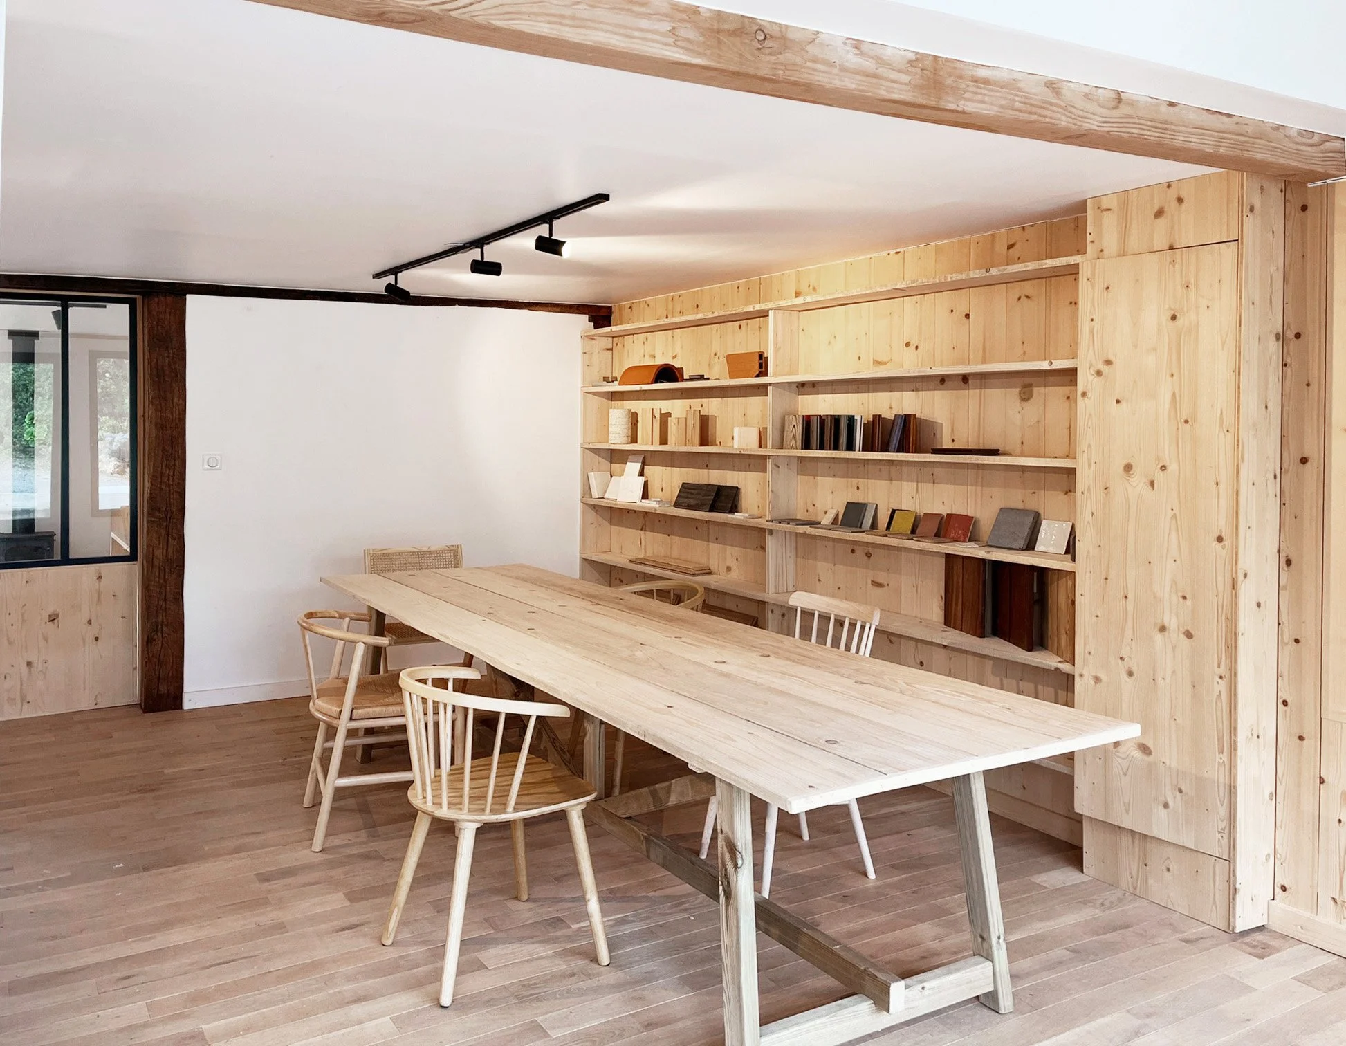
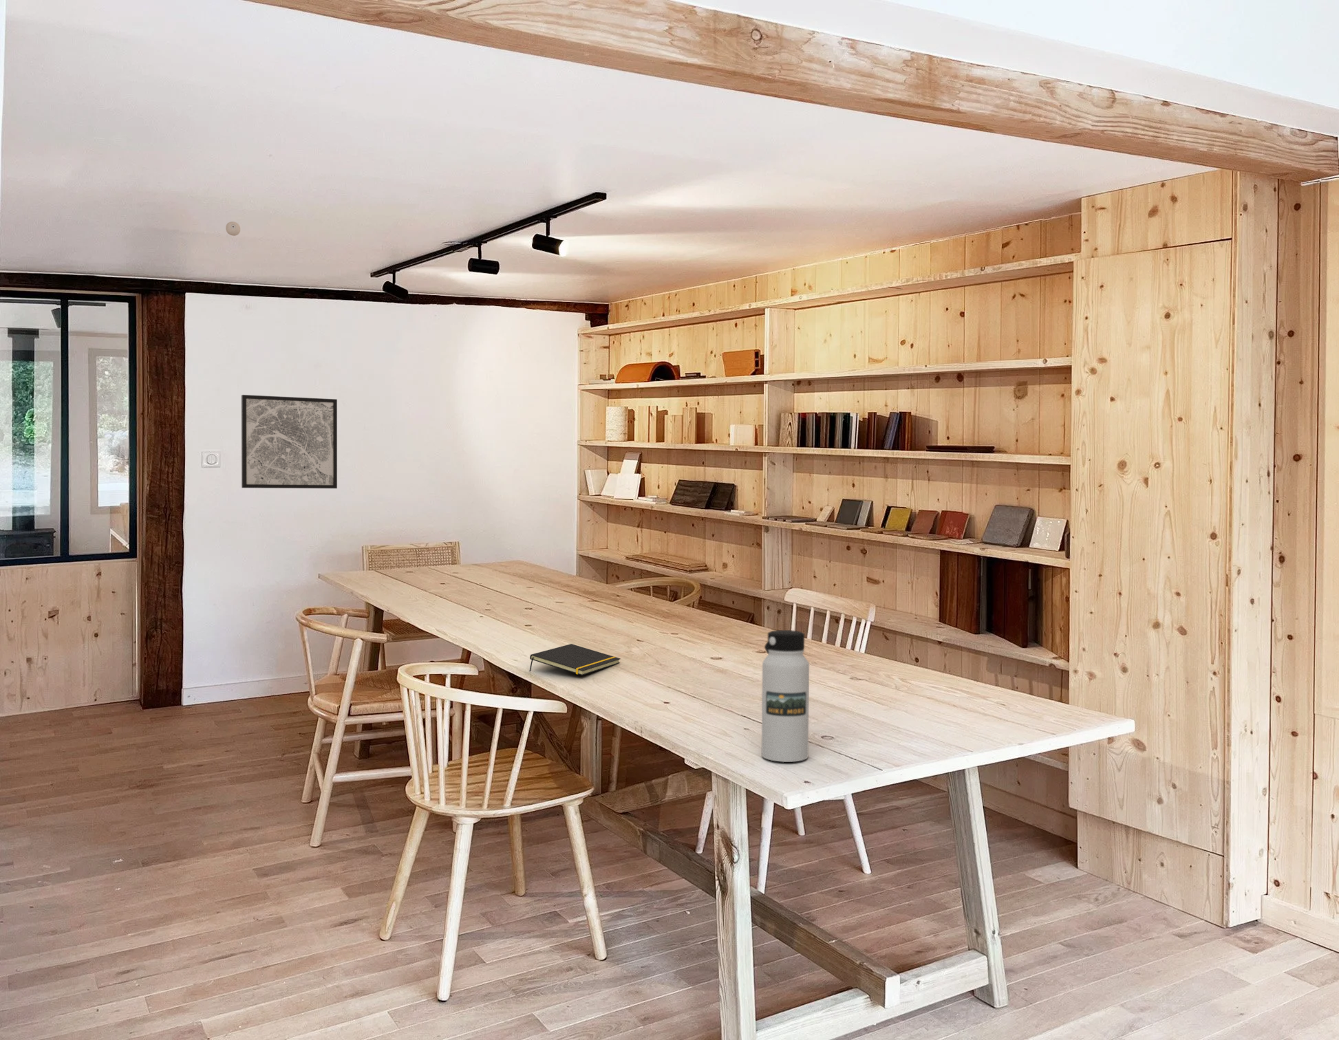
+ eyeball (233, 228)
+ notepad (576, 659)
+ wall art (290, 442)
+ water bottle (785, 694)
